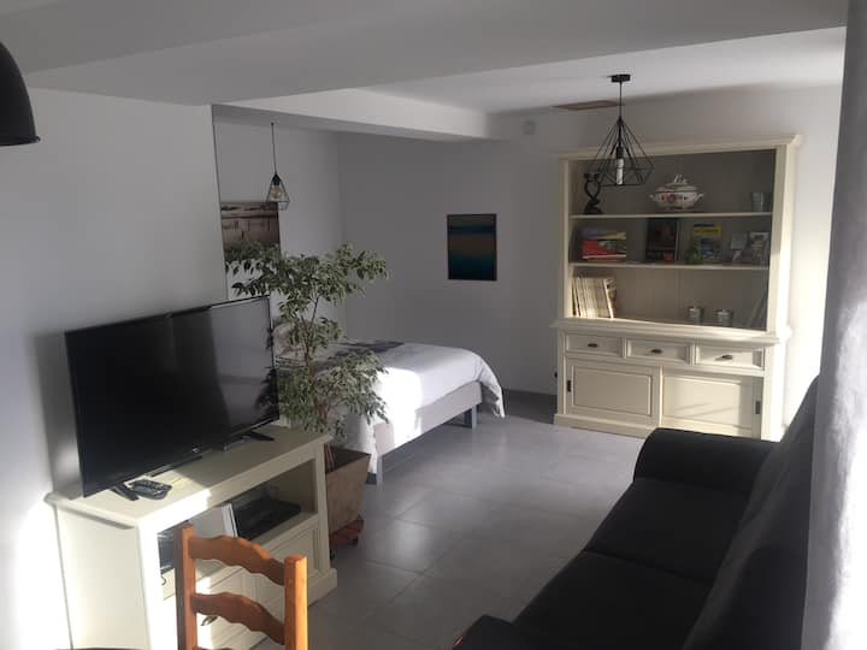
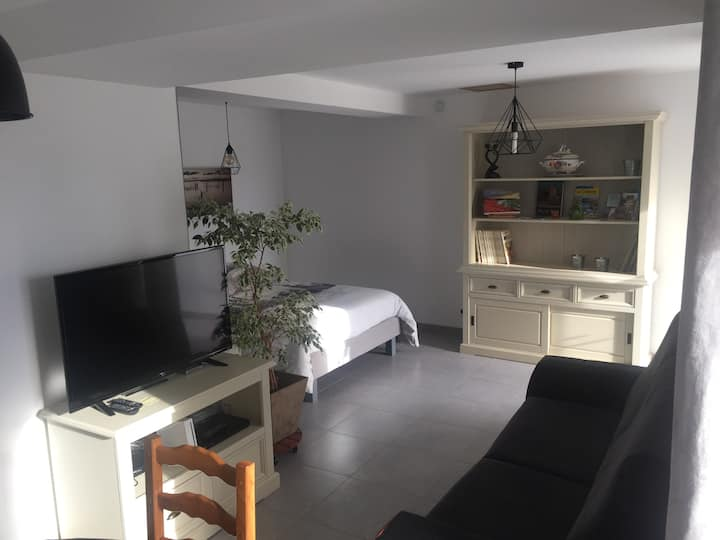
- wall art (471, 247)
